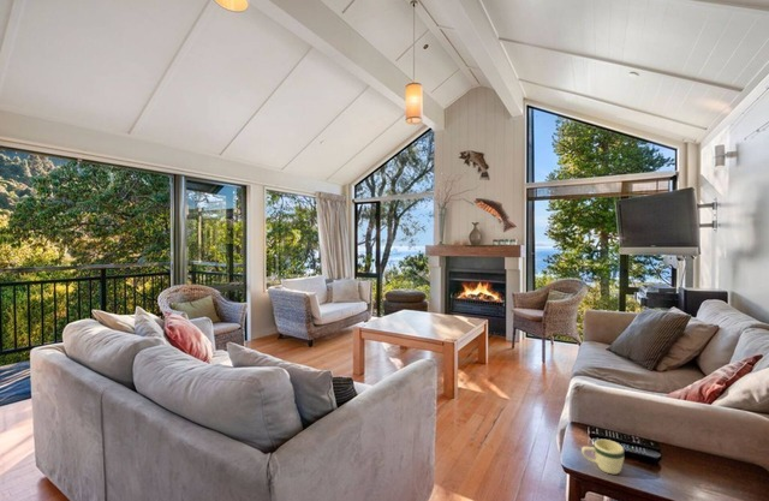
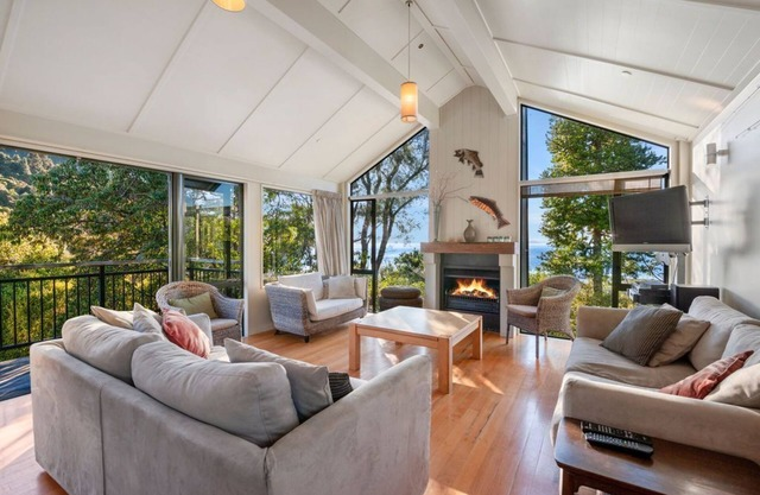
- mug (602, 455)
